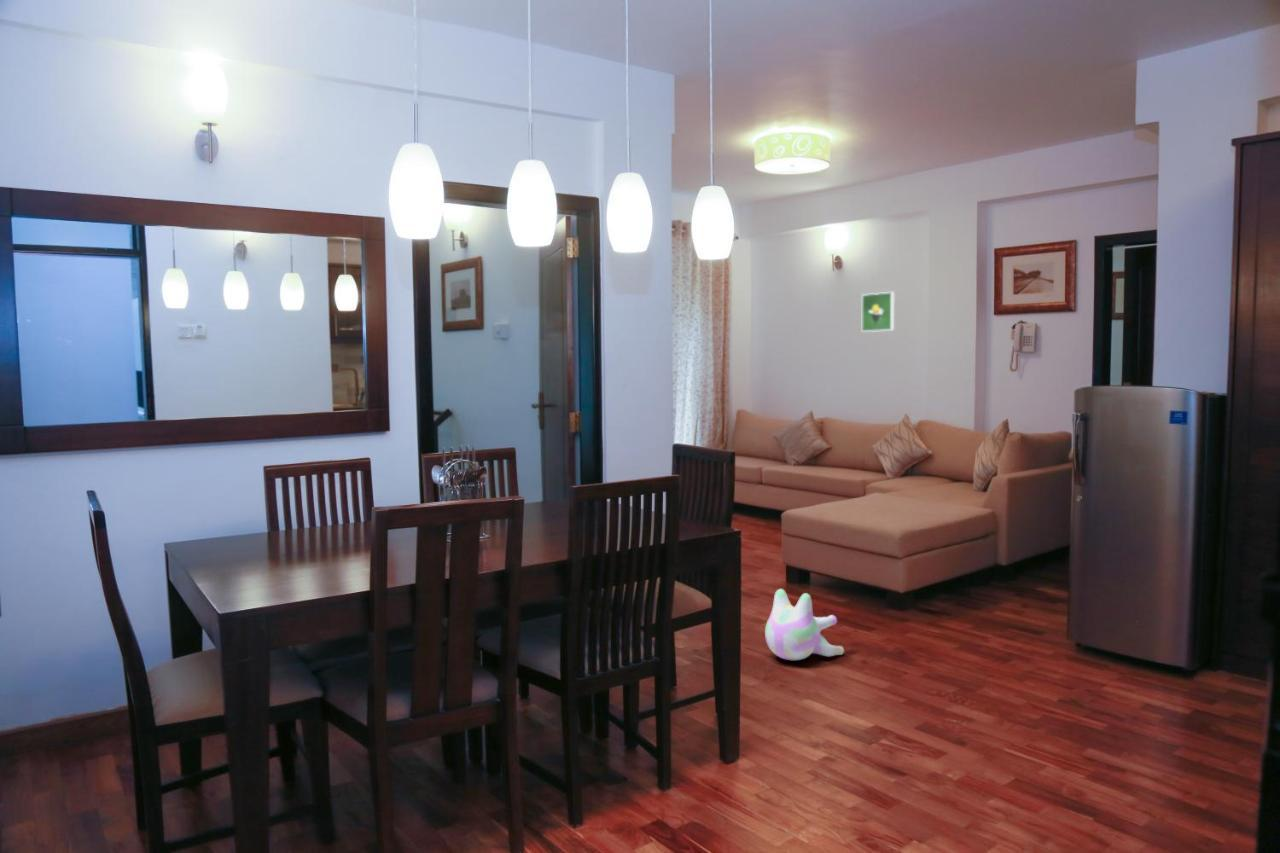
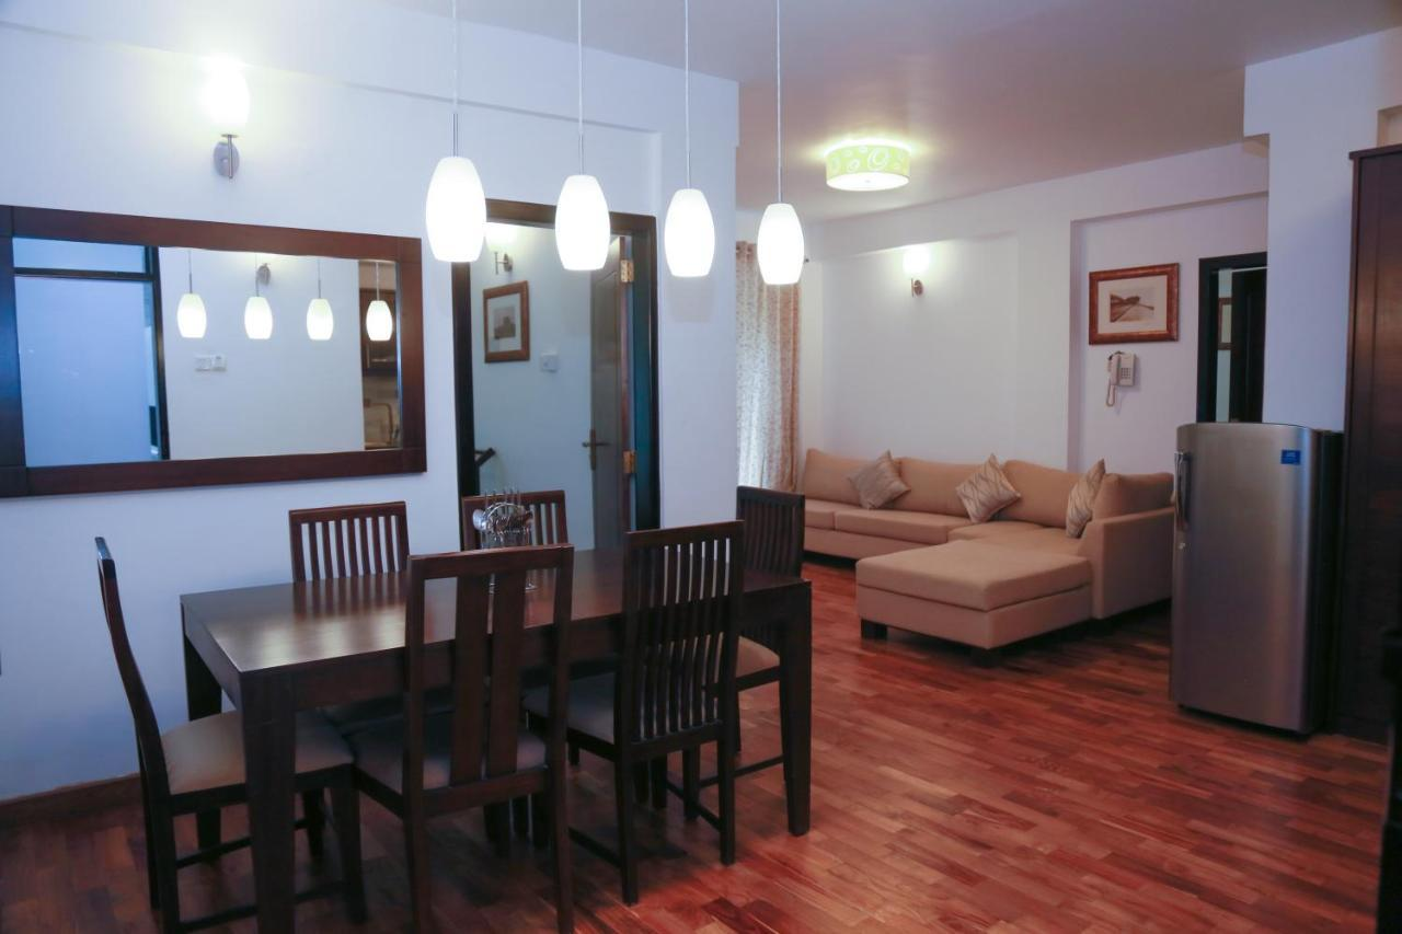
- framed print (877, 312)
- plush toy (797, 622)
